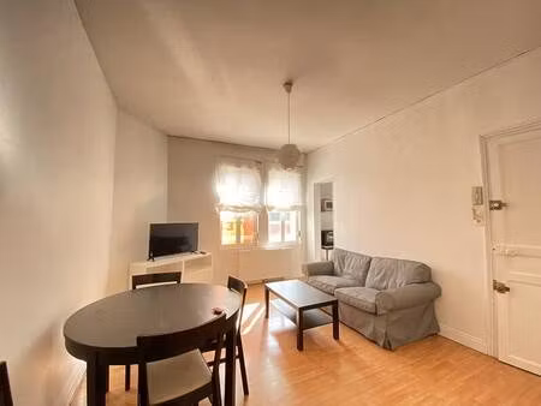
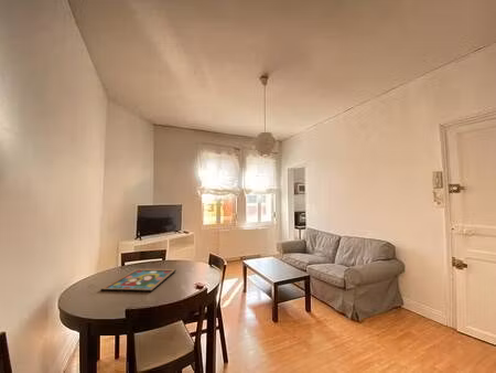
+ framed painting (142, 278)
